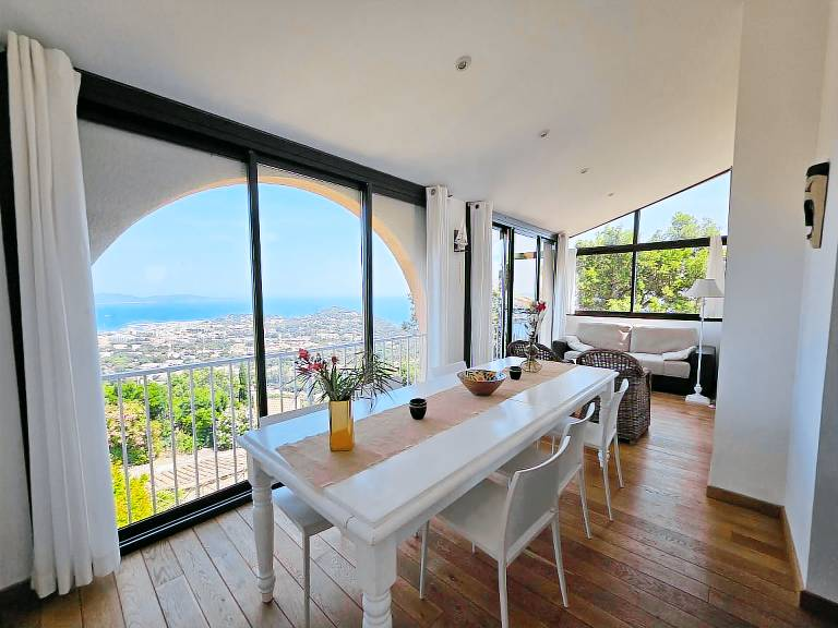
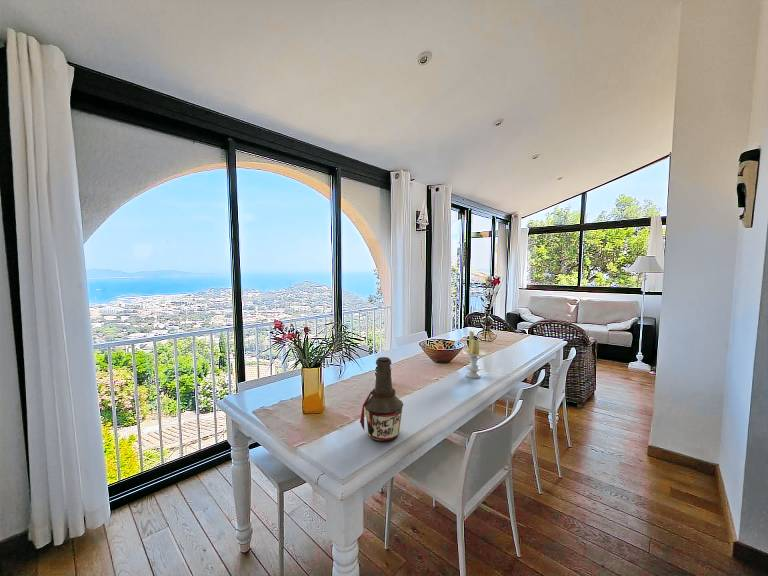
+ bottle (381, 396)
+ candle (473, 353)
